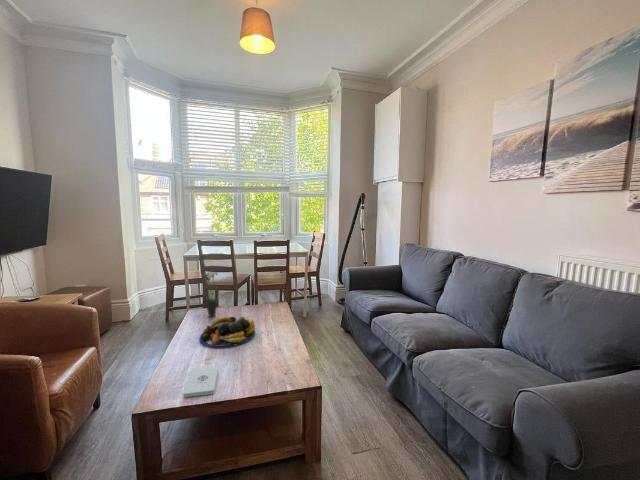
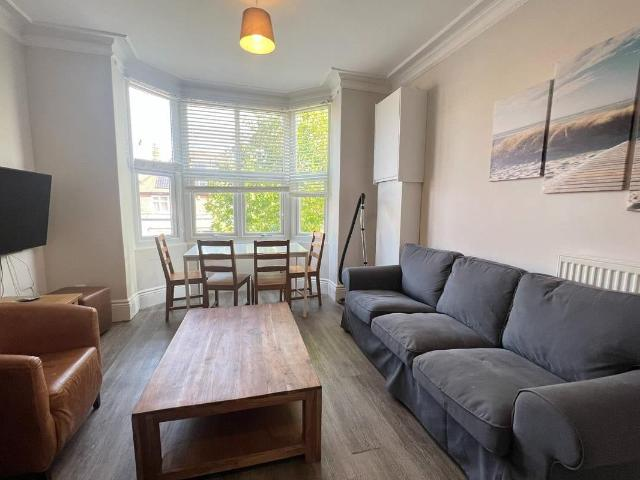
- fruit bowl (227, 326)
- potted plant (209, 292)
- notepad (202, 380)
